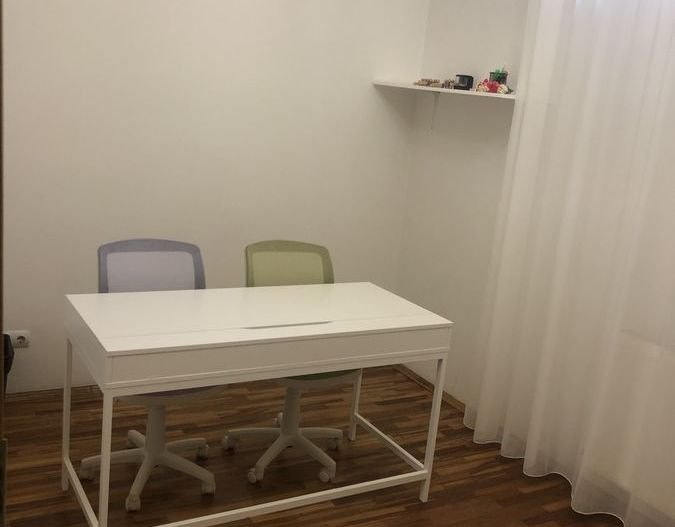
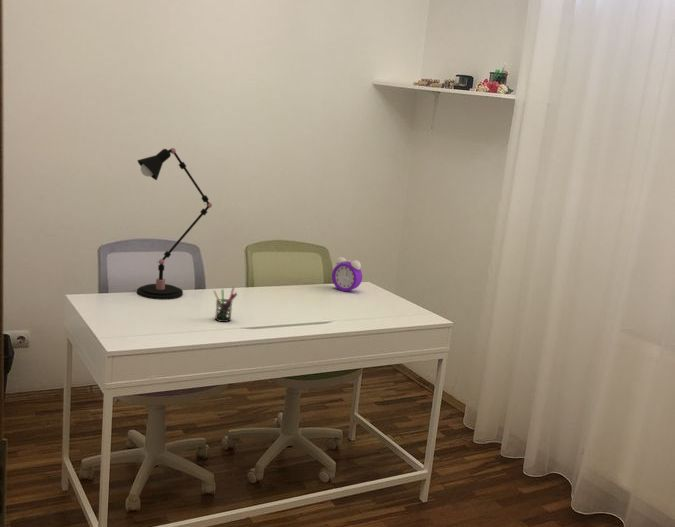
+ alarm clock (347, 274)
+ desk lamp (186, 230)
+ pen holder (224, 303)
